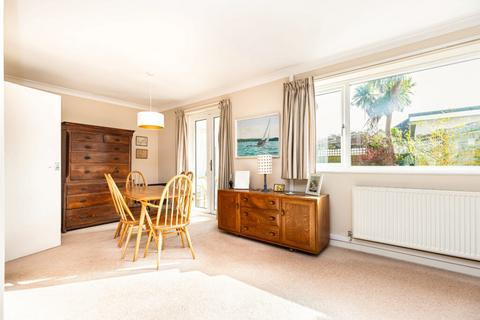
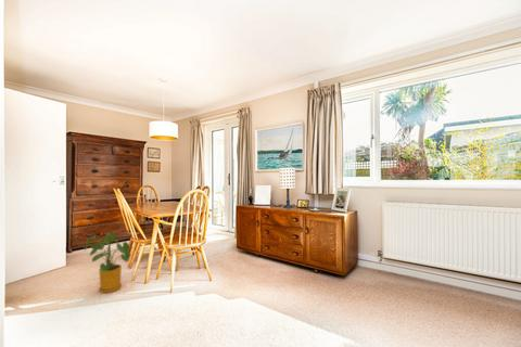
+ house plant (107, 262)
